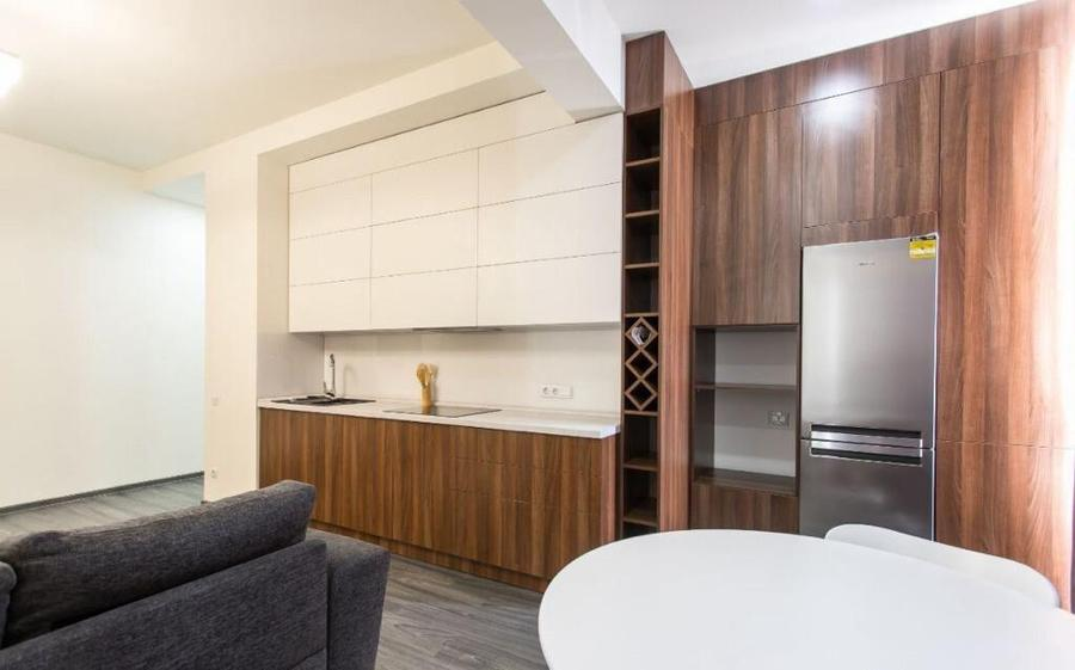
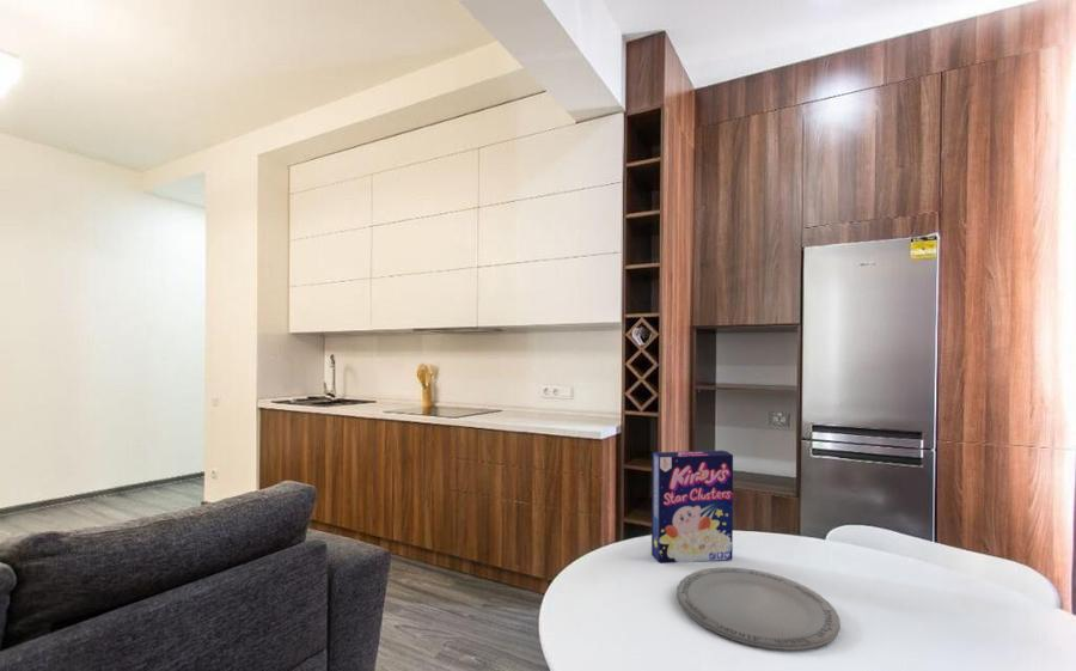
+ plate (753, 605)
+ cereal box (691, 505)
